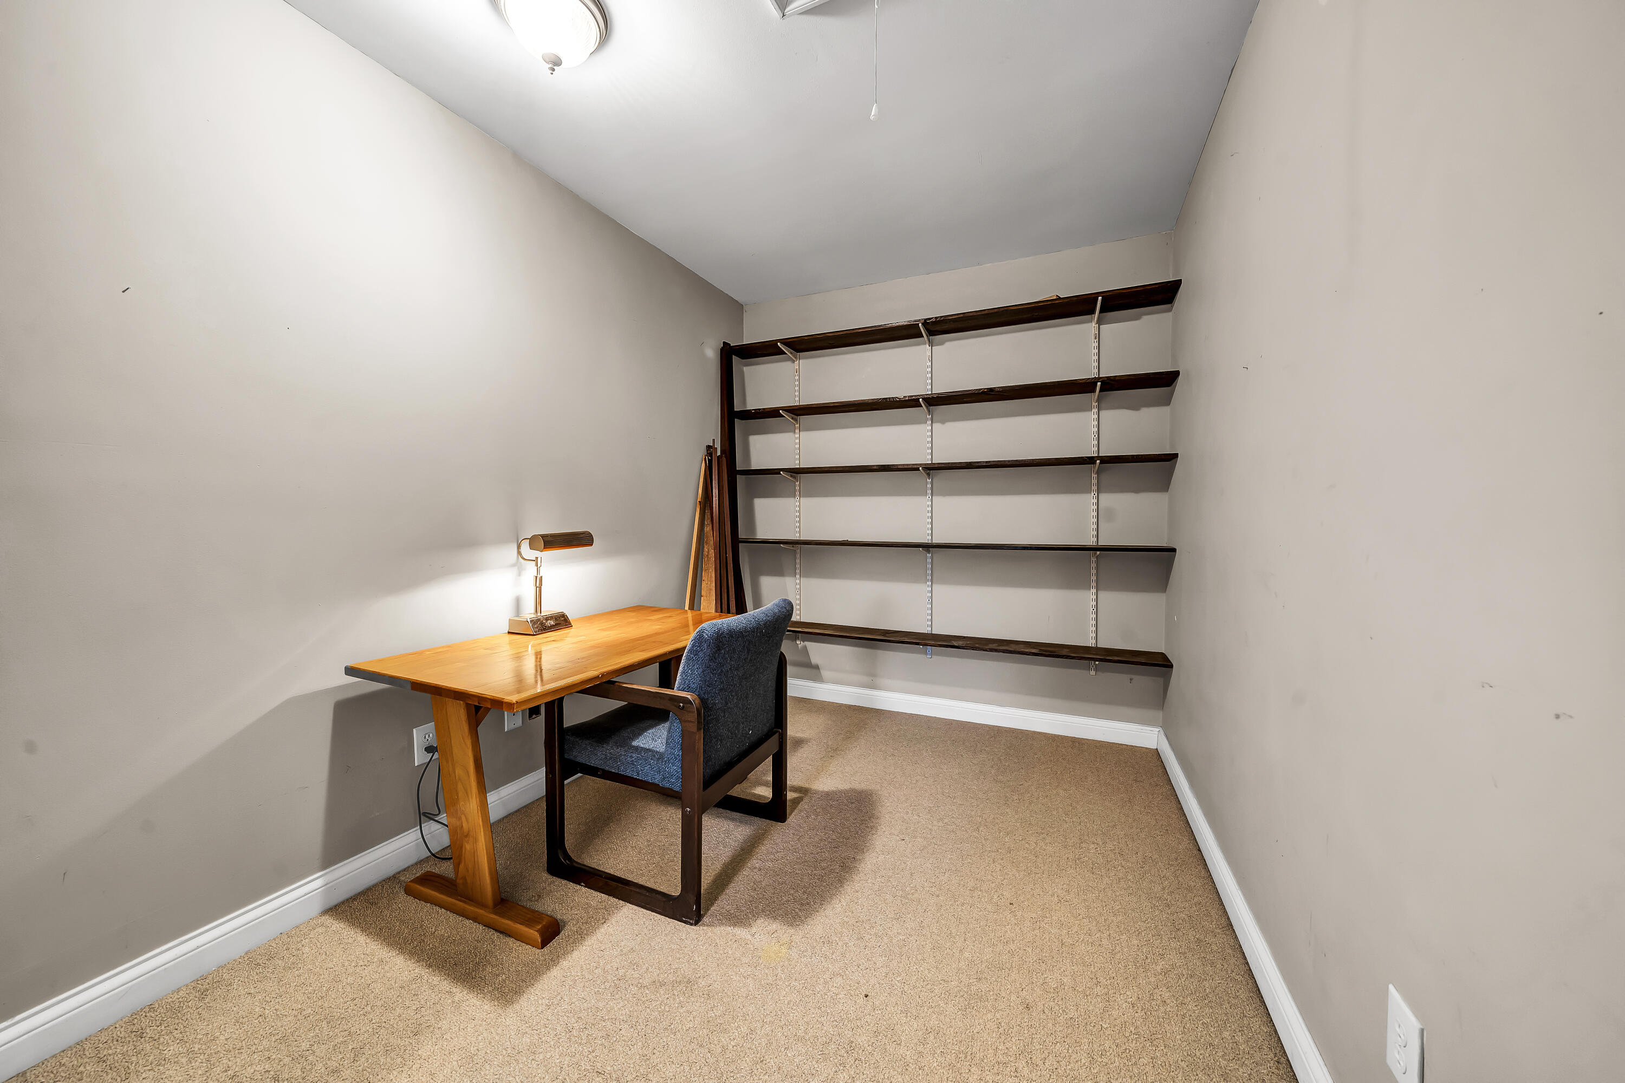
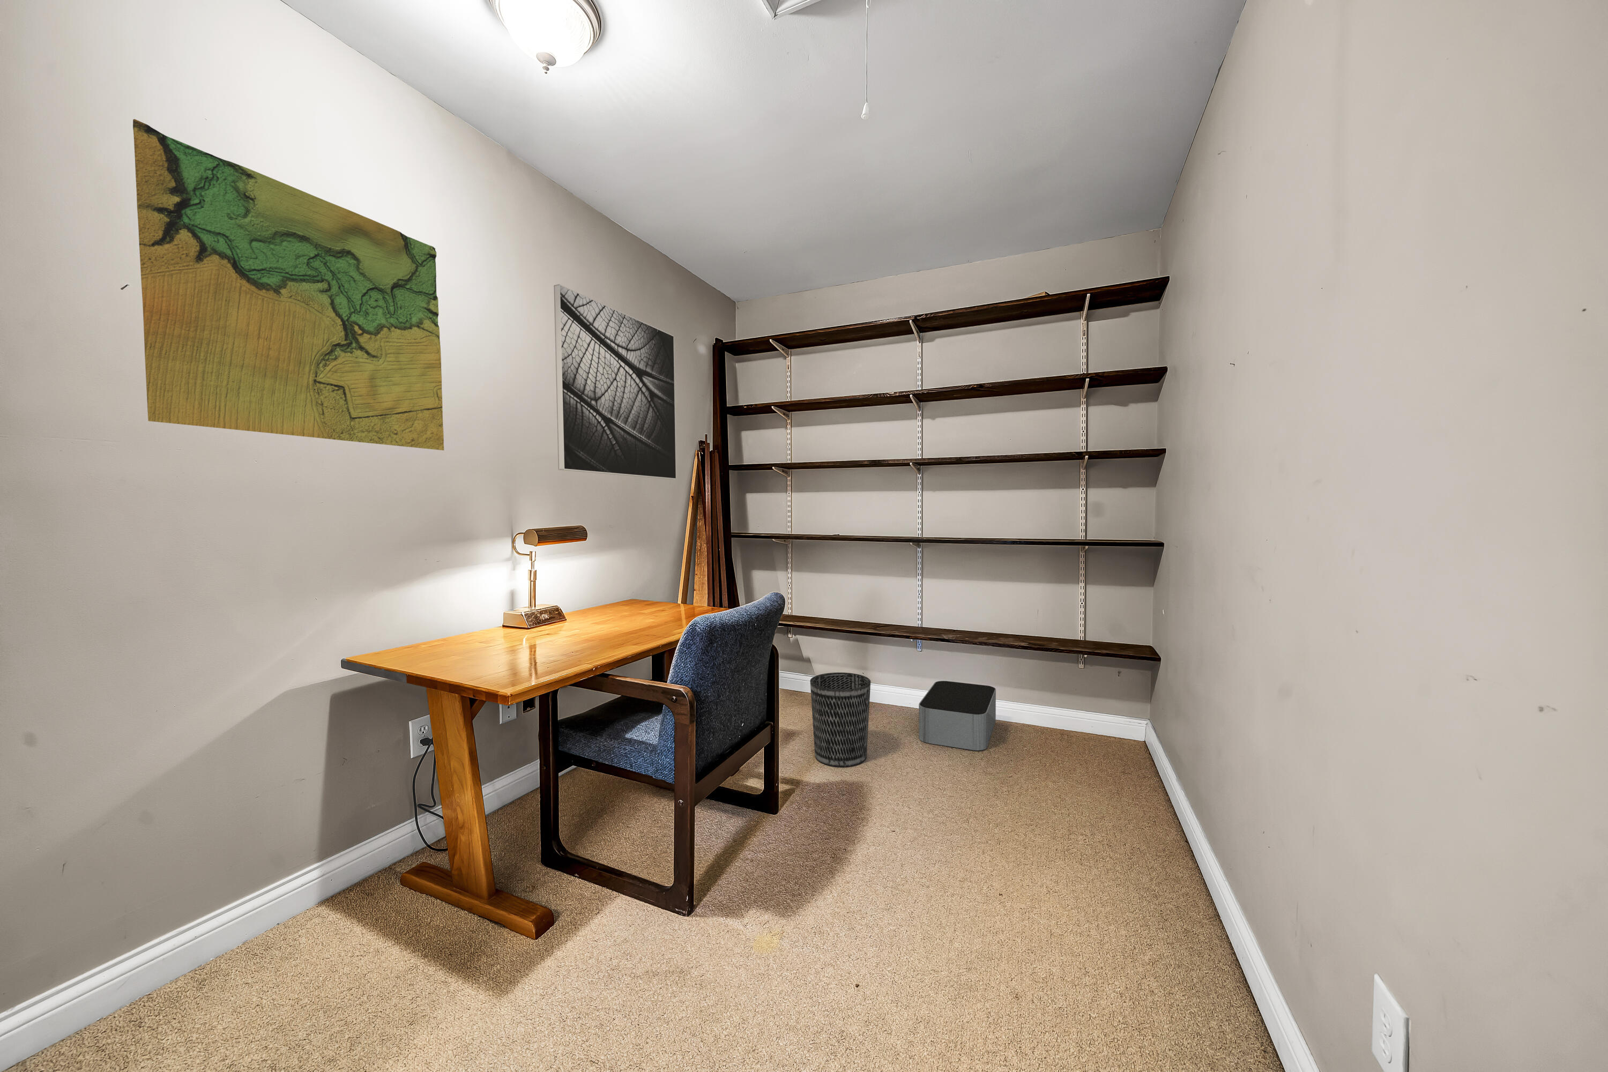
+ storage bin (958, 712)
+ wastebasket (840, 718)
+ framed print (623, 395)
+ map (318, 318)
